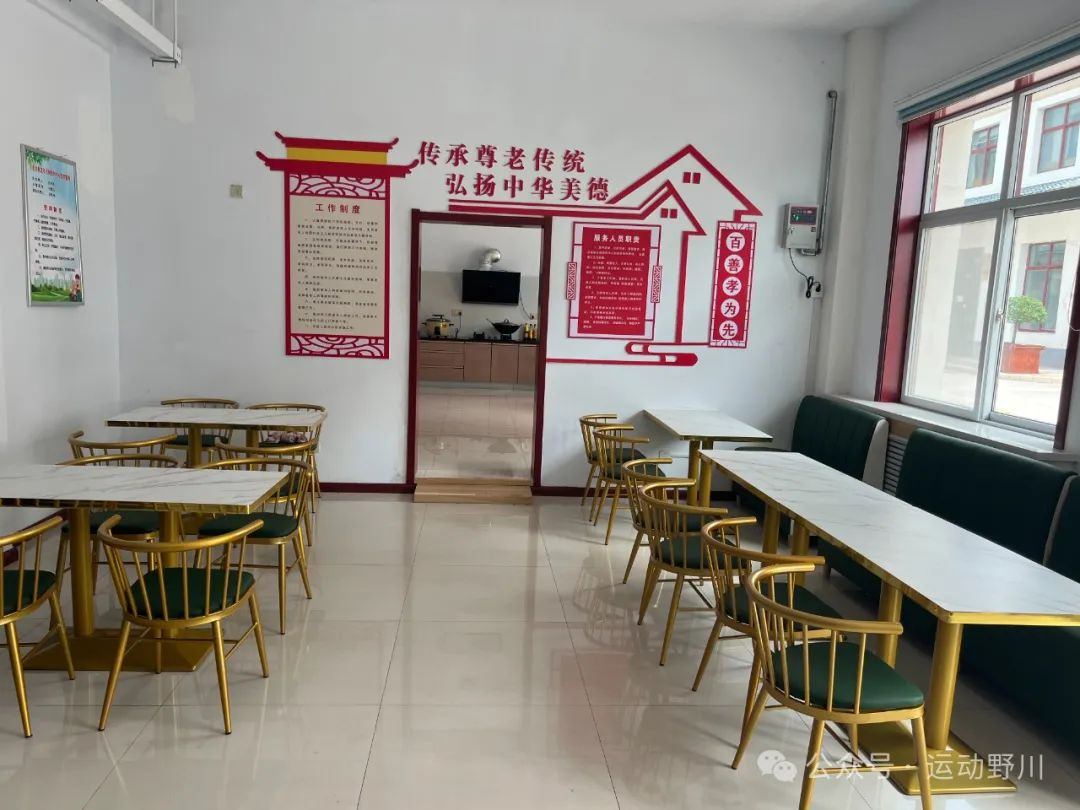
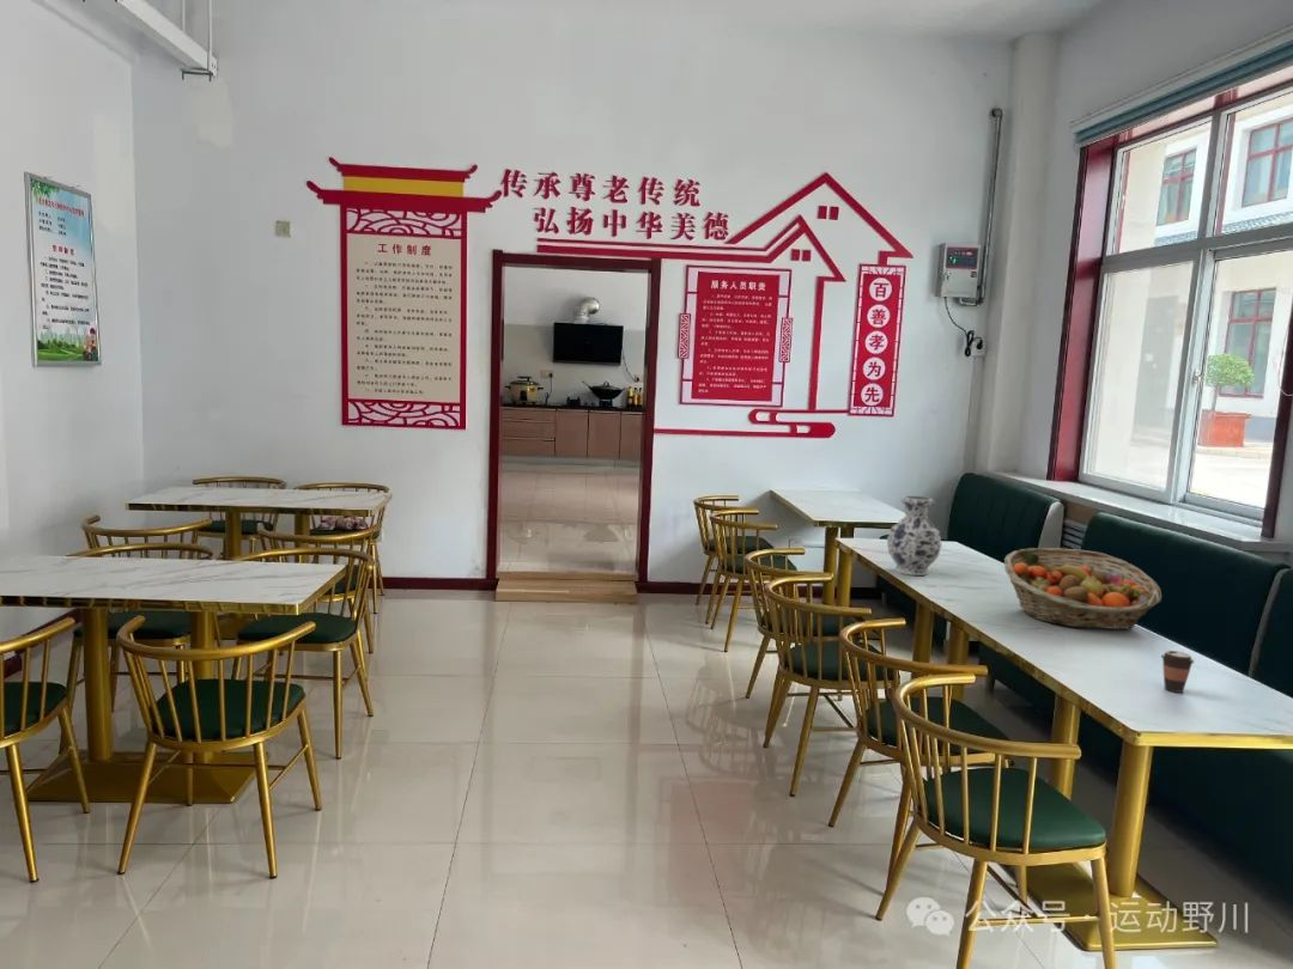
+ coffee cup (1176, 671)
+ fruit basket (1079, 587)
+ vase (915, 535)
